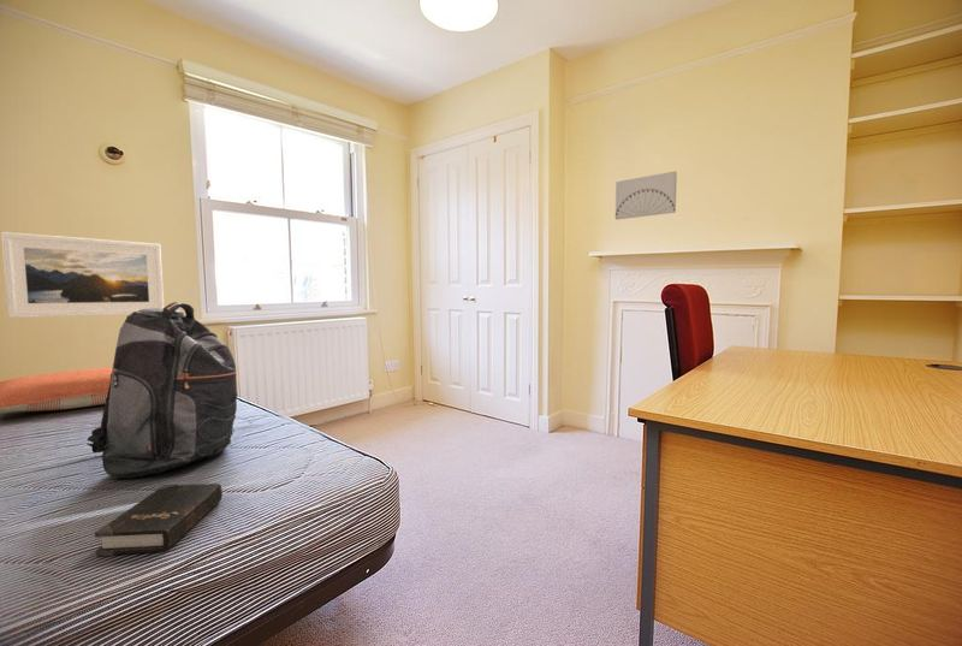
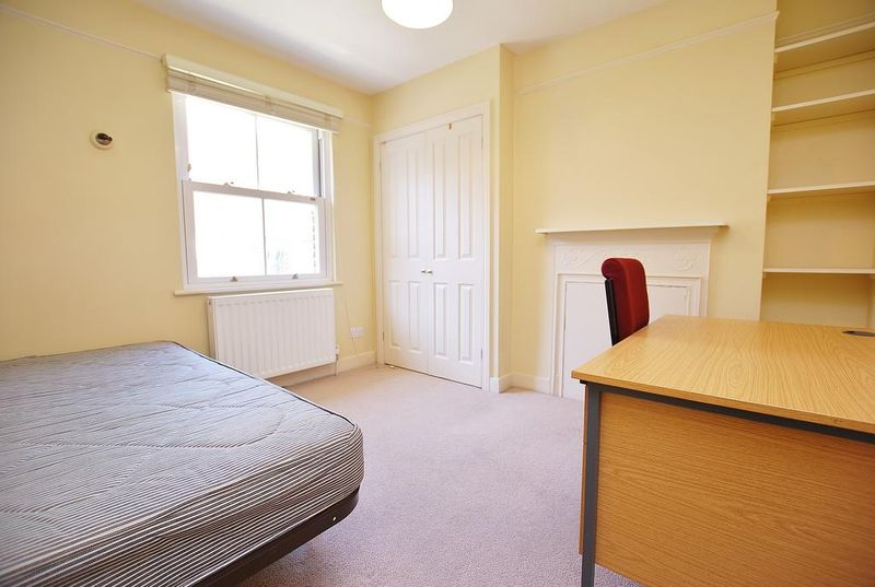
- backpack (171, 380)
- pillow (85, 387)
- wall art (645, 196)
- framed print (91, 277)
- hardback book (166, 515)
